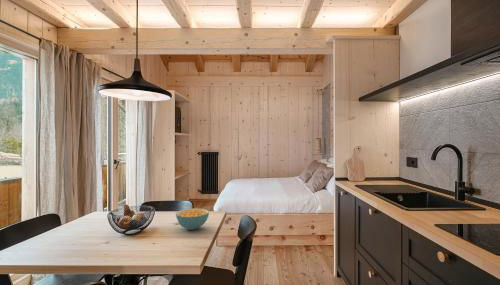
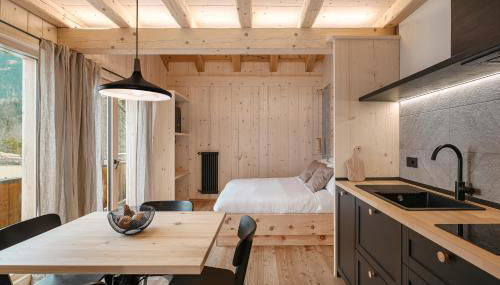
- cereal bowl (192, 220)
